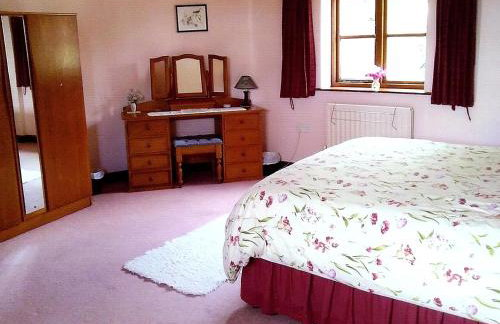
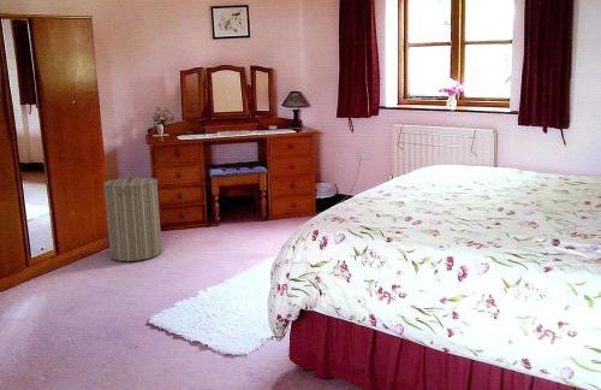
+ laundry hamper (132, 212)
